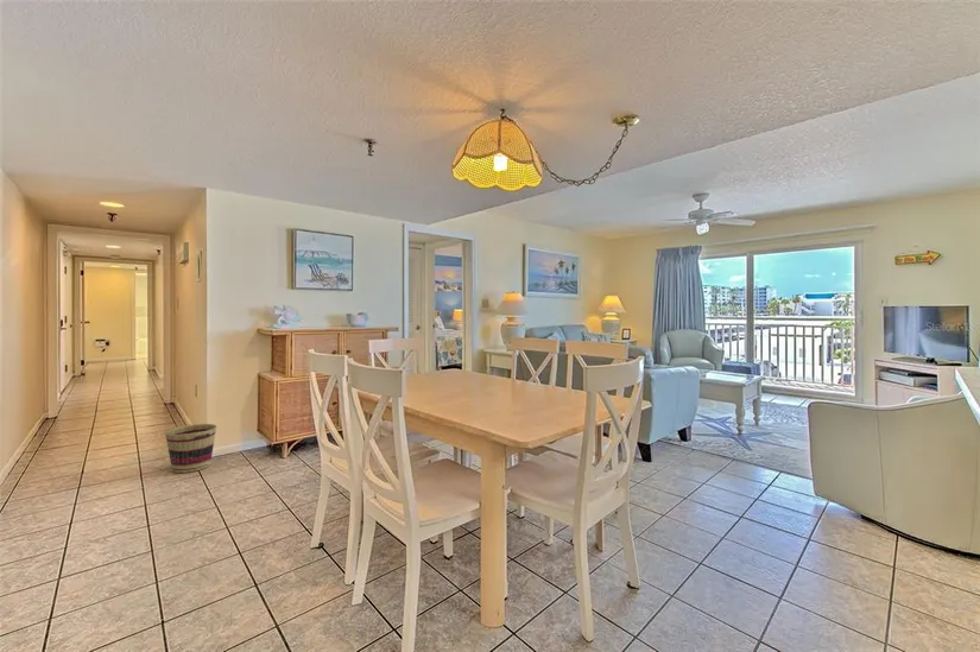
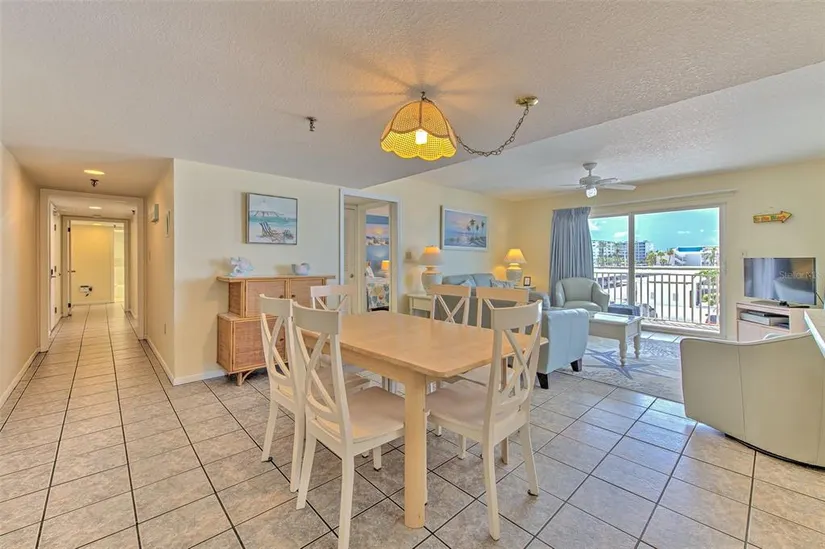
- basket (191, 448)
